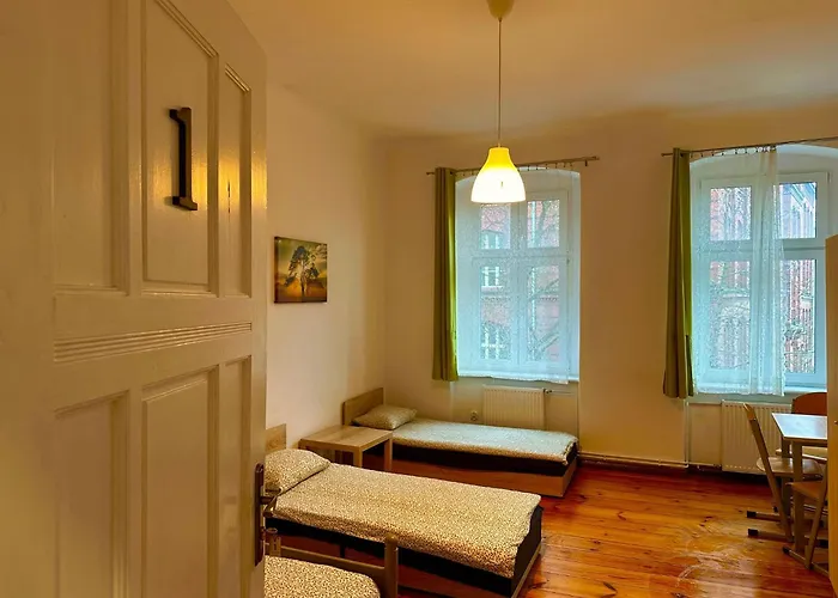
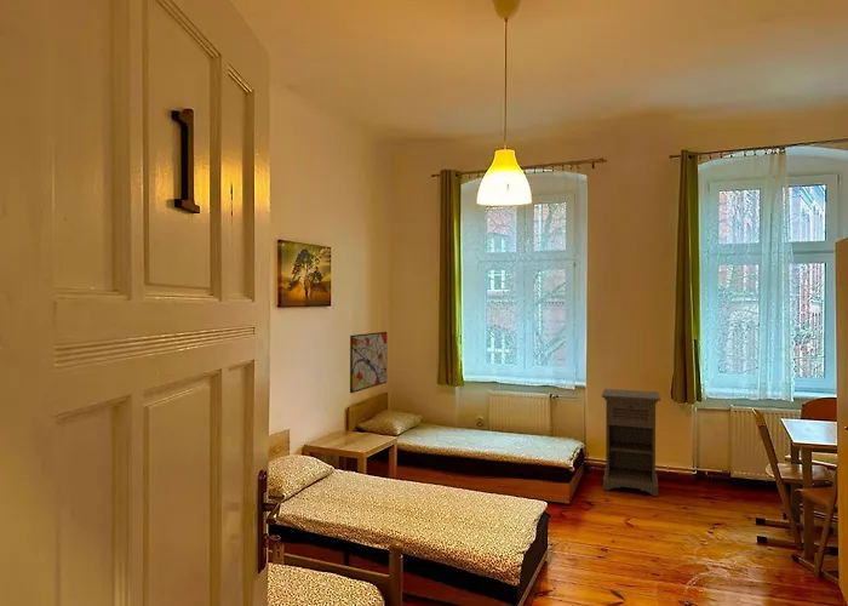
+ nightstand (630, 439)
+ wall art (369, 360)
